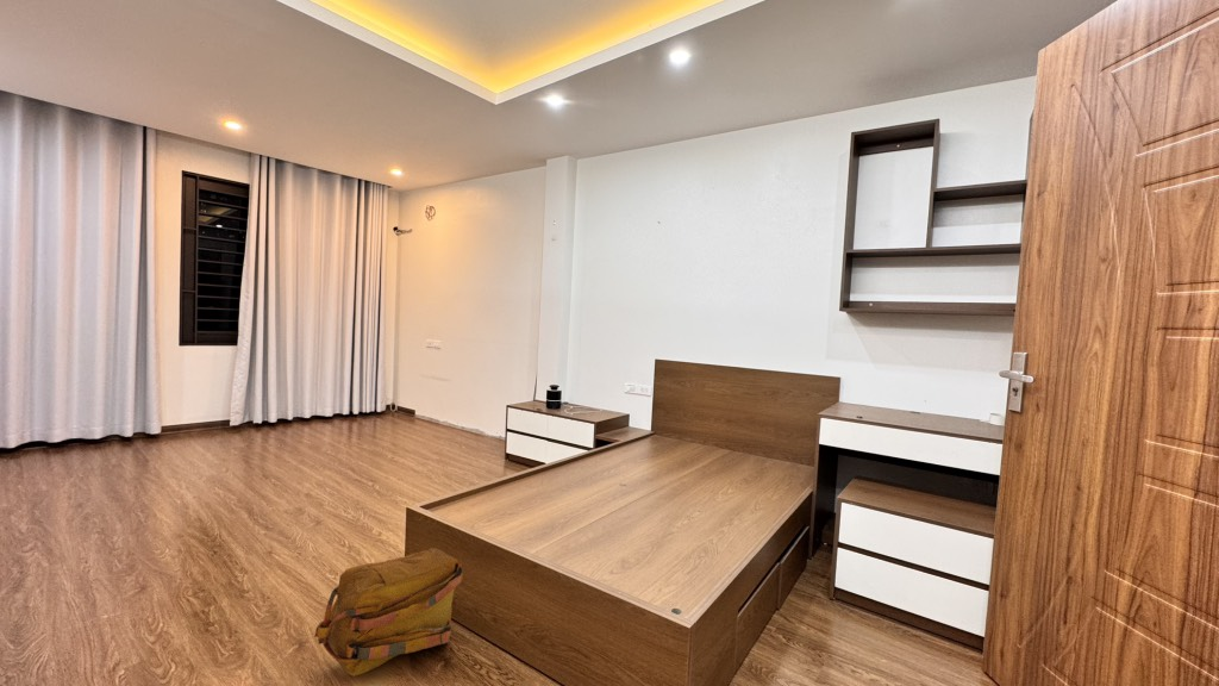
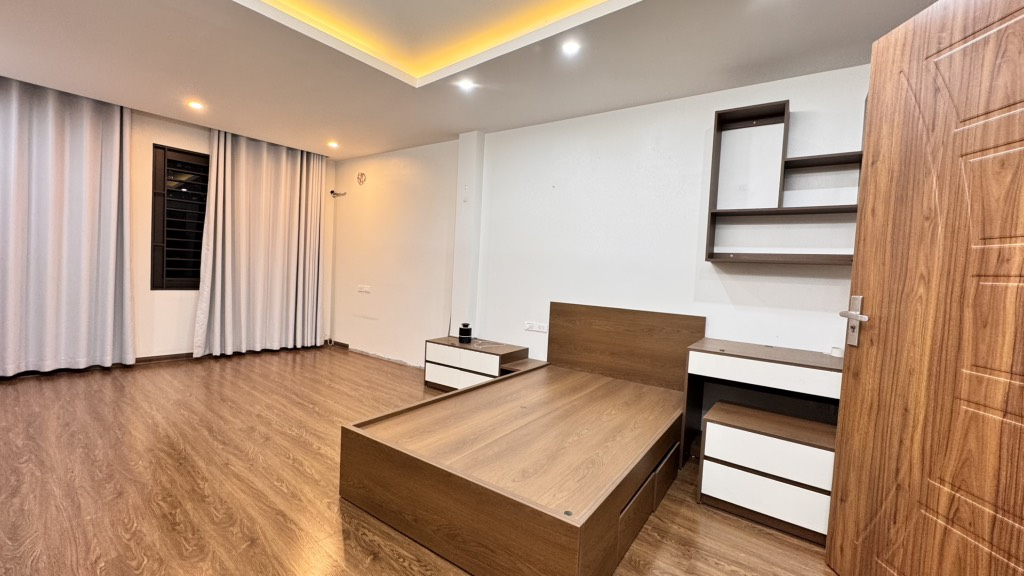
- backpack (390, 609)
